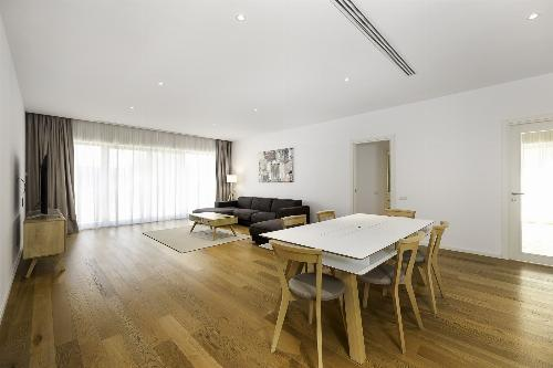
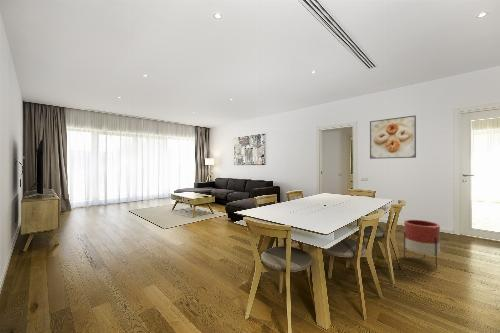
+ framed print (391, 138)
+ planter (421, 242)
